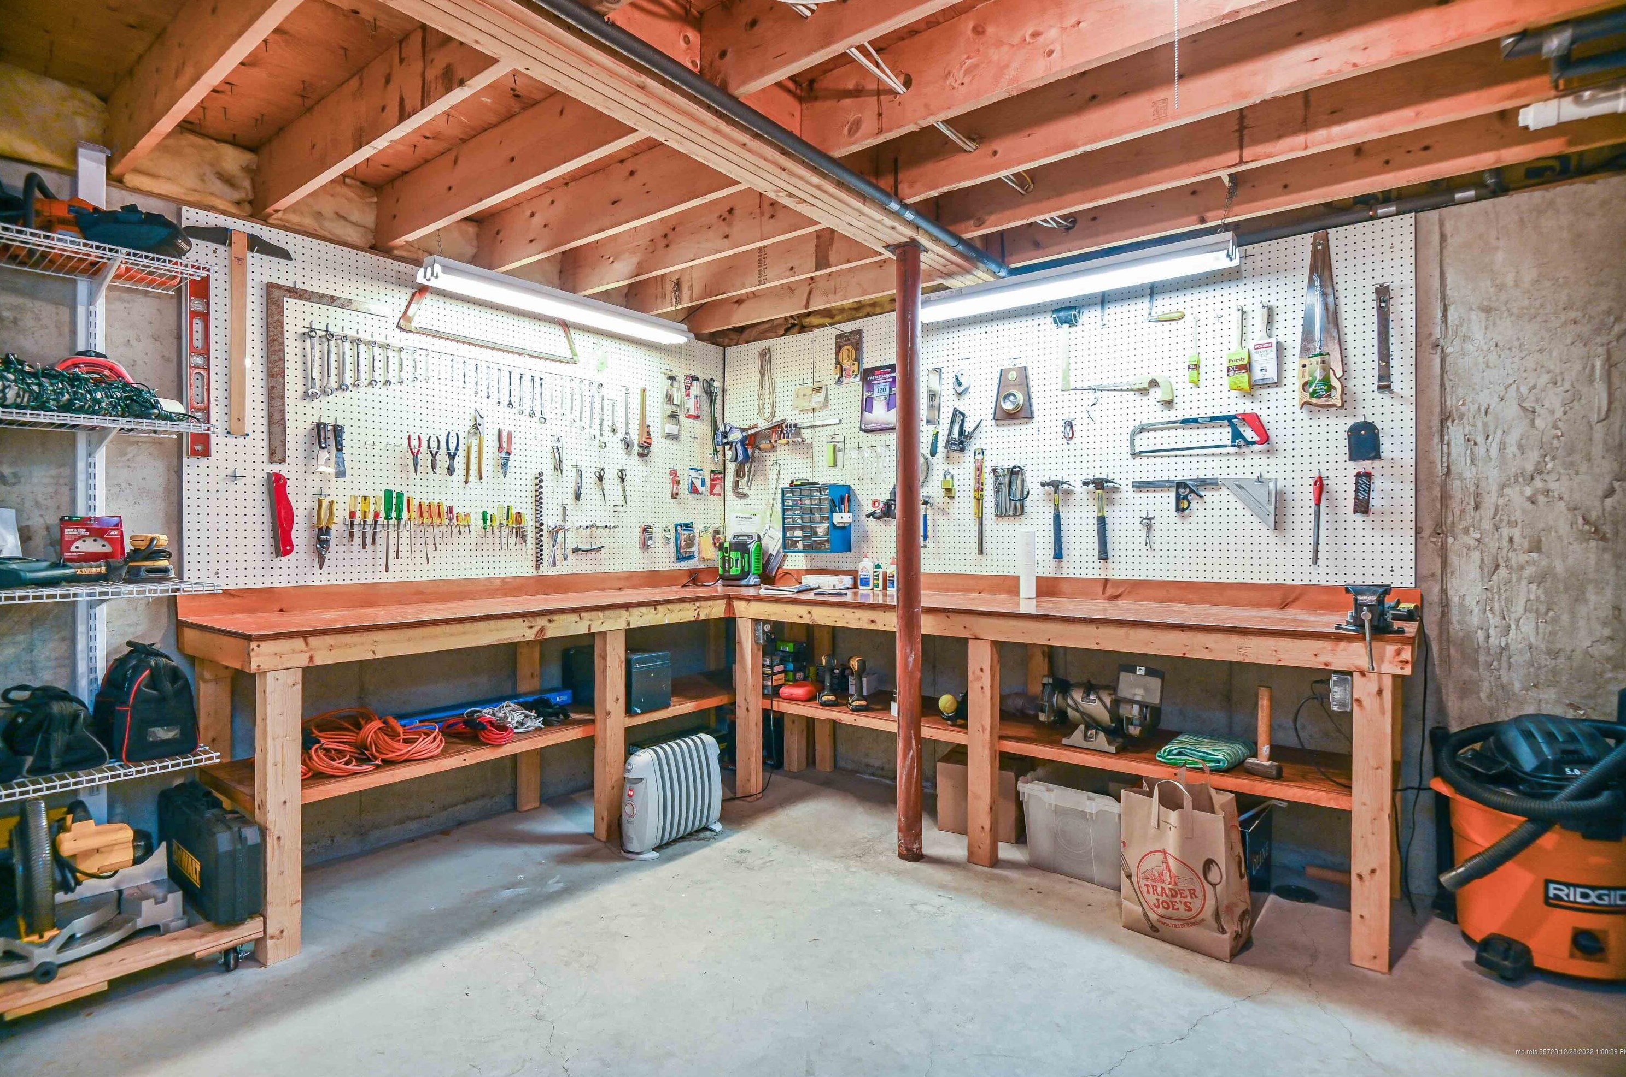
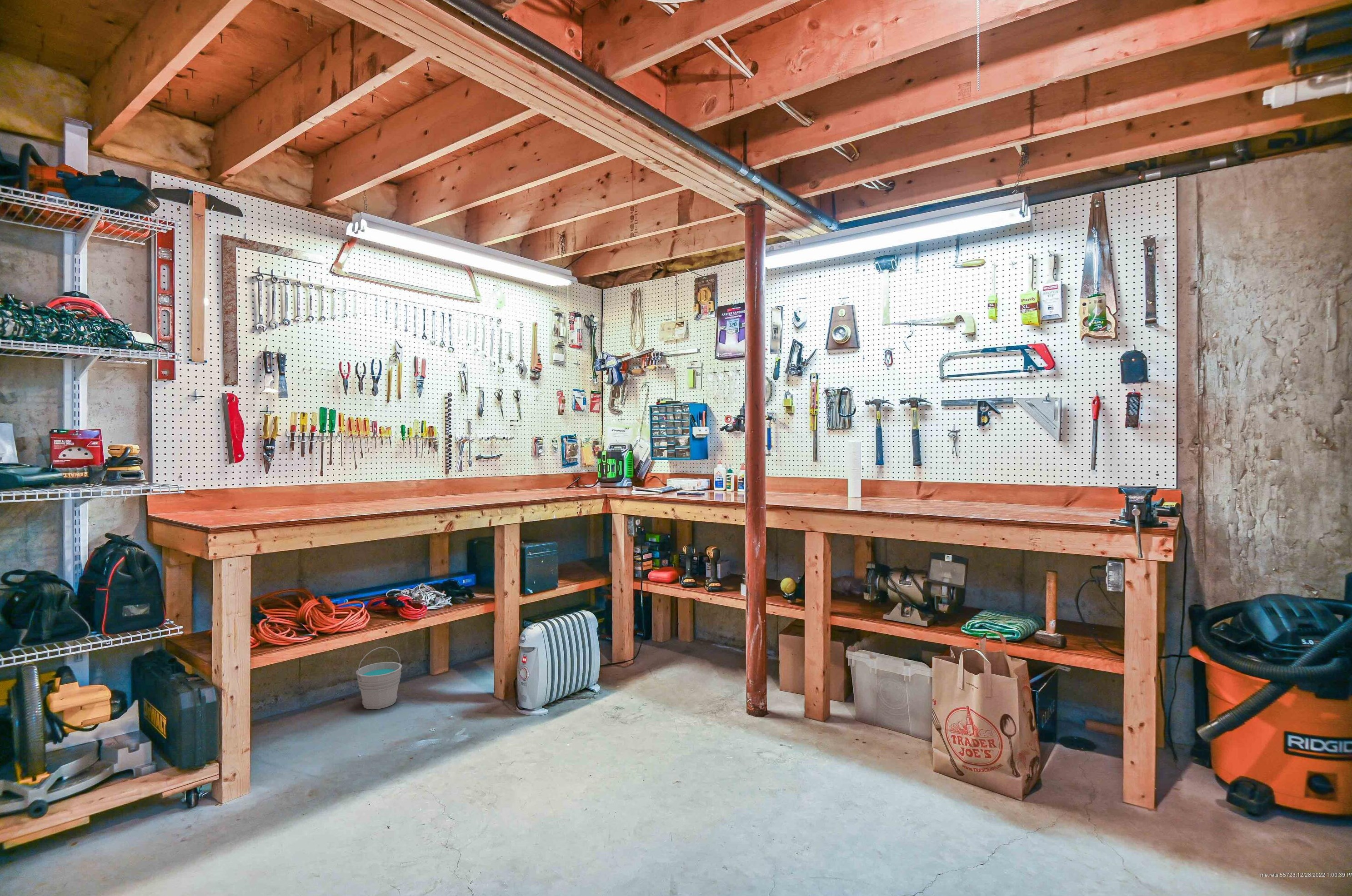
+ bucket (379, 675)
